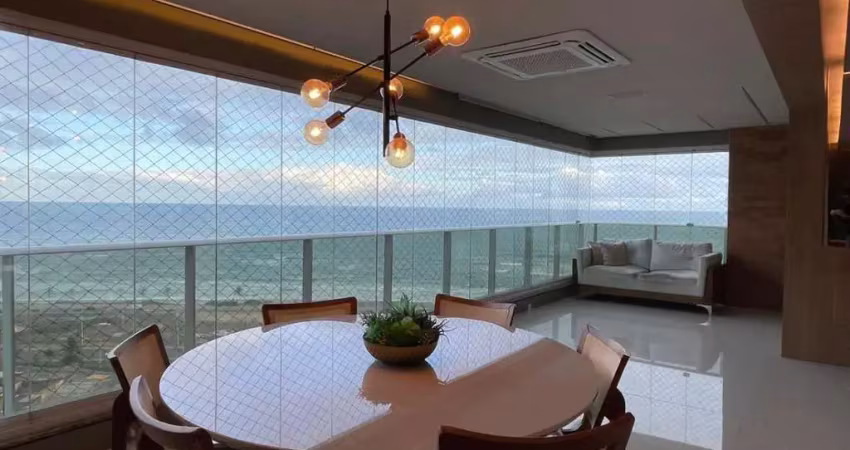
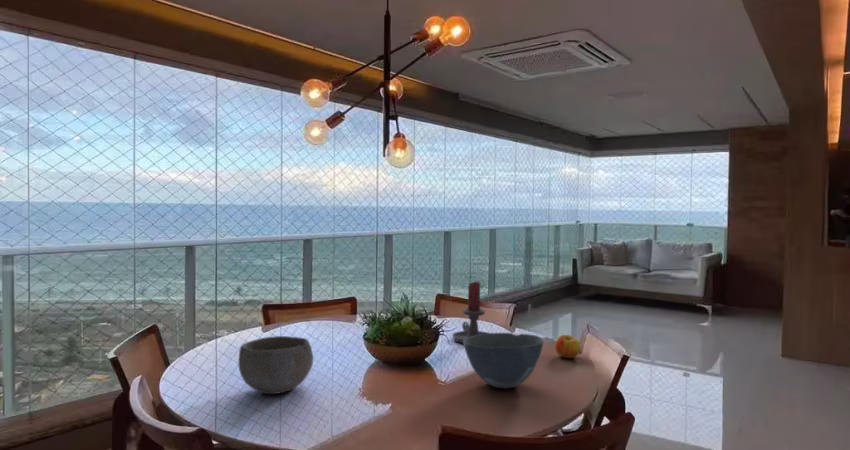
+ candle holder (471, 309)
+ apple (567, 346)
+ bowl (501, 361)
+ bowl (276, 366)
